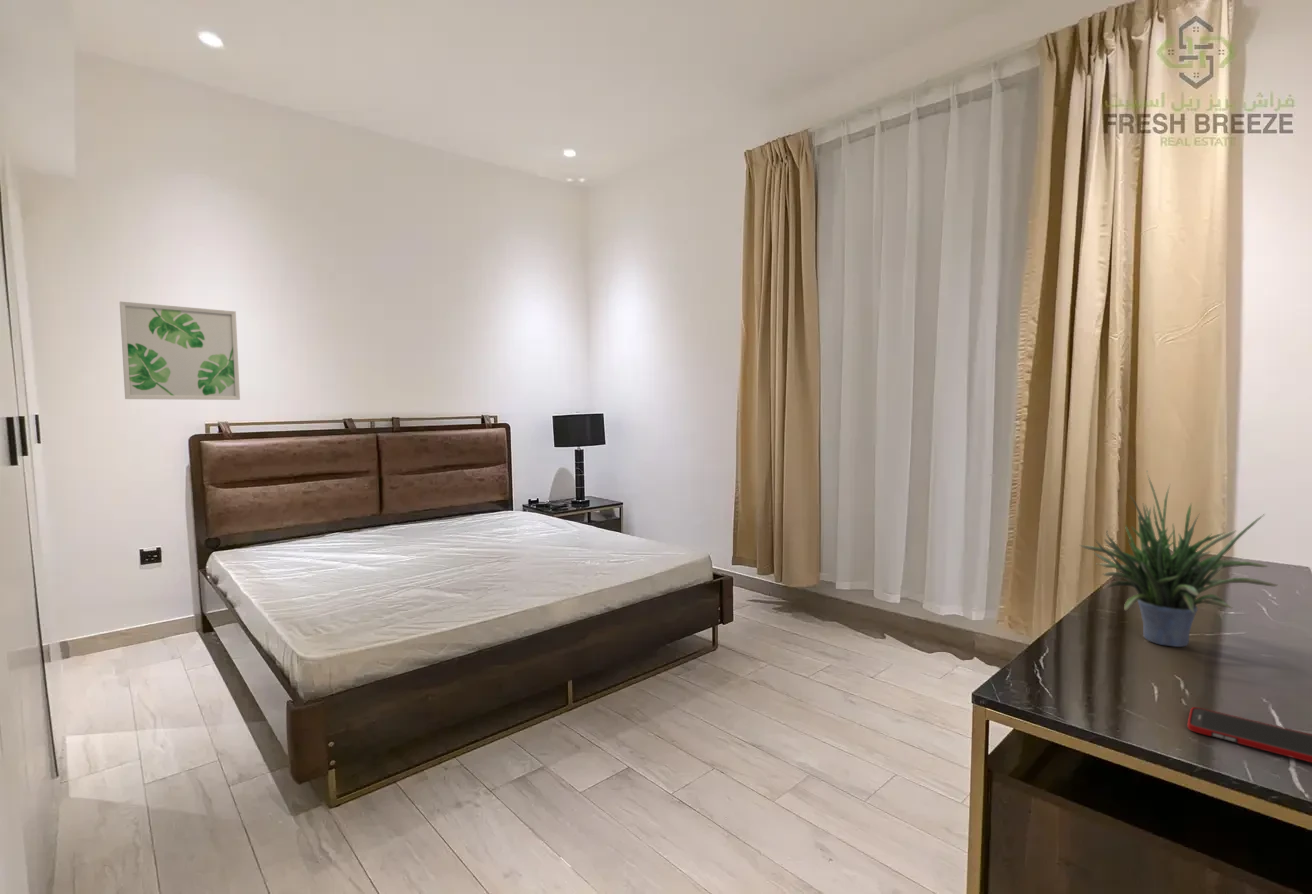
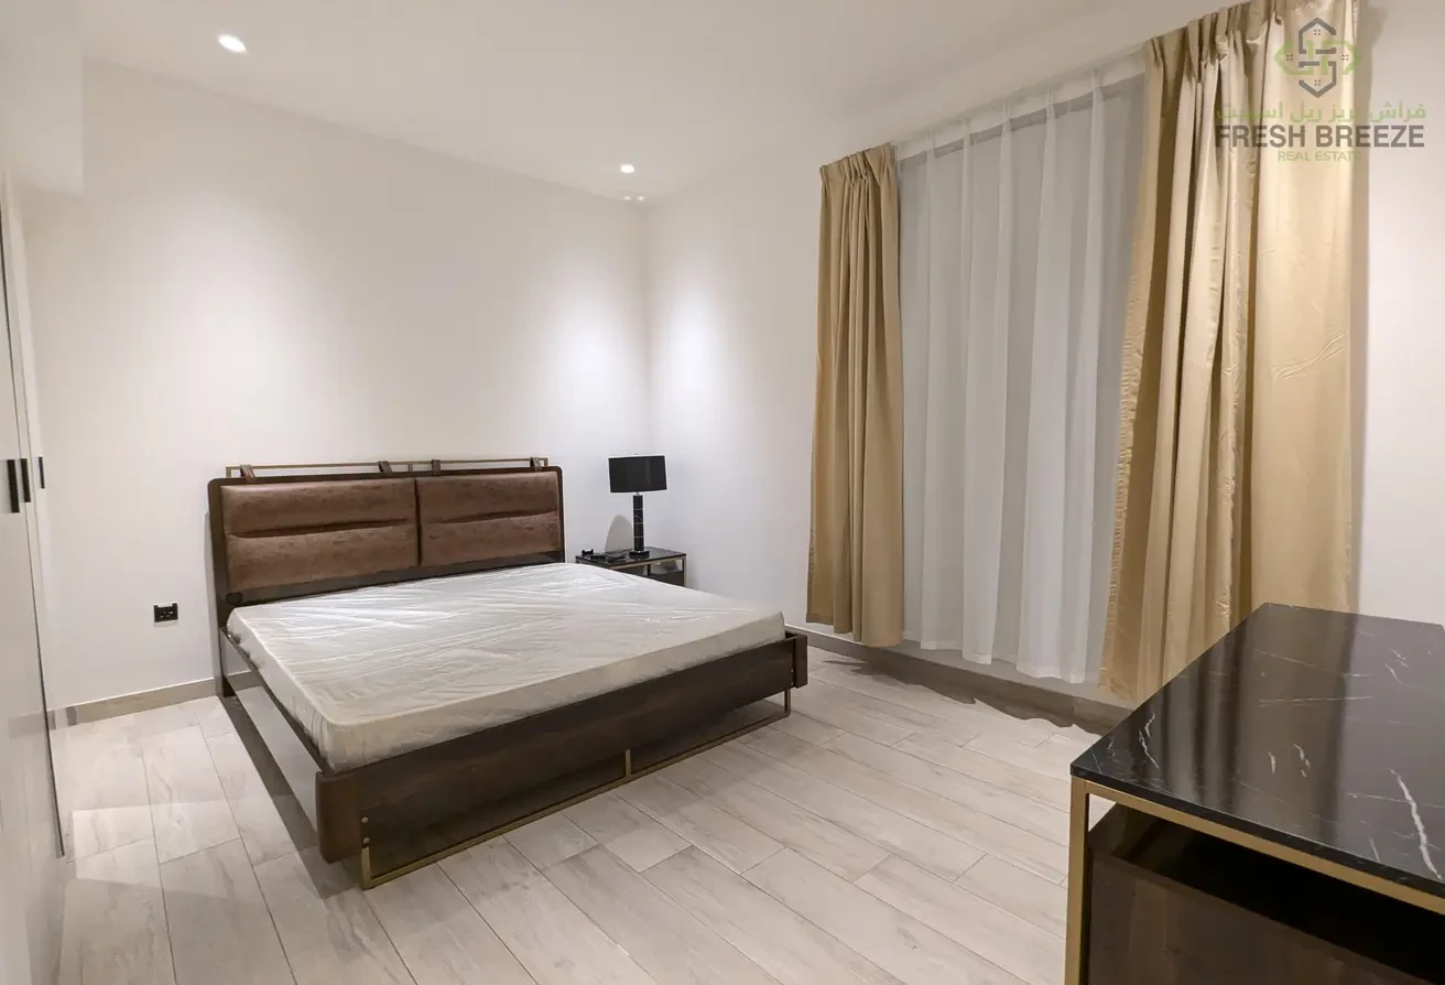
- wall art (182, 353)
- potted plant (1177, 558)
- cell phone (1259, 735)
